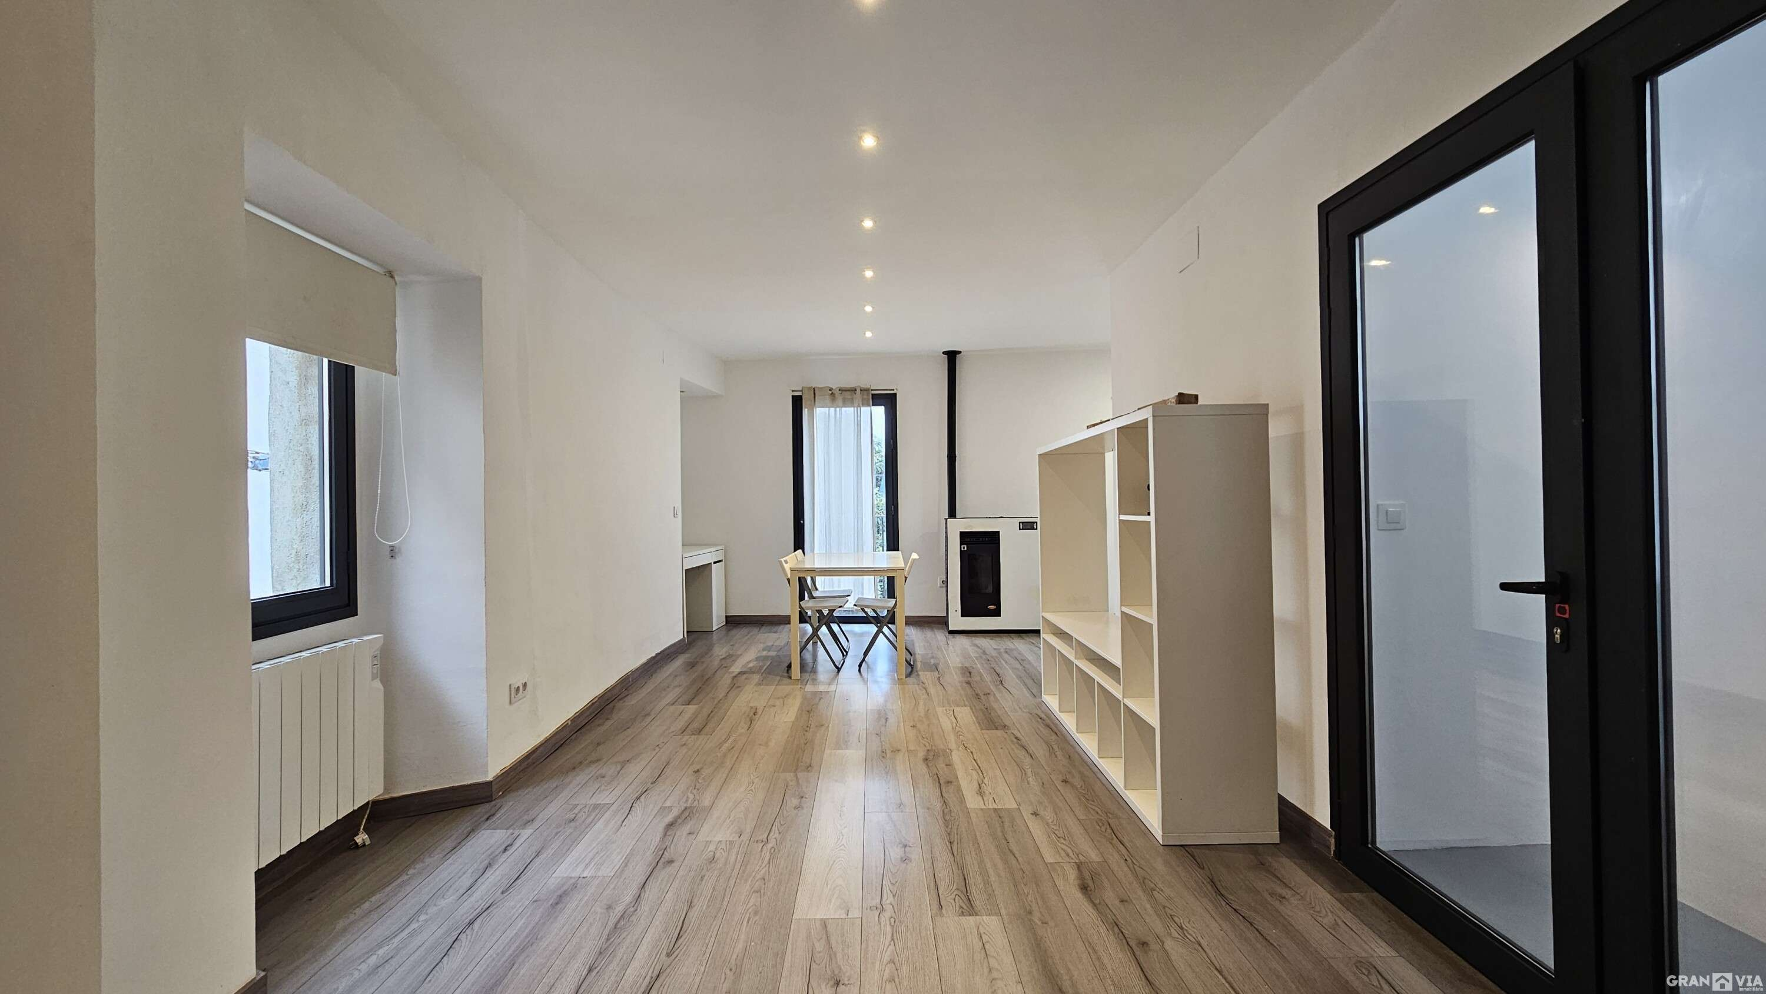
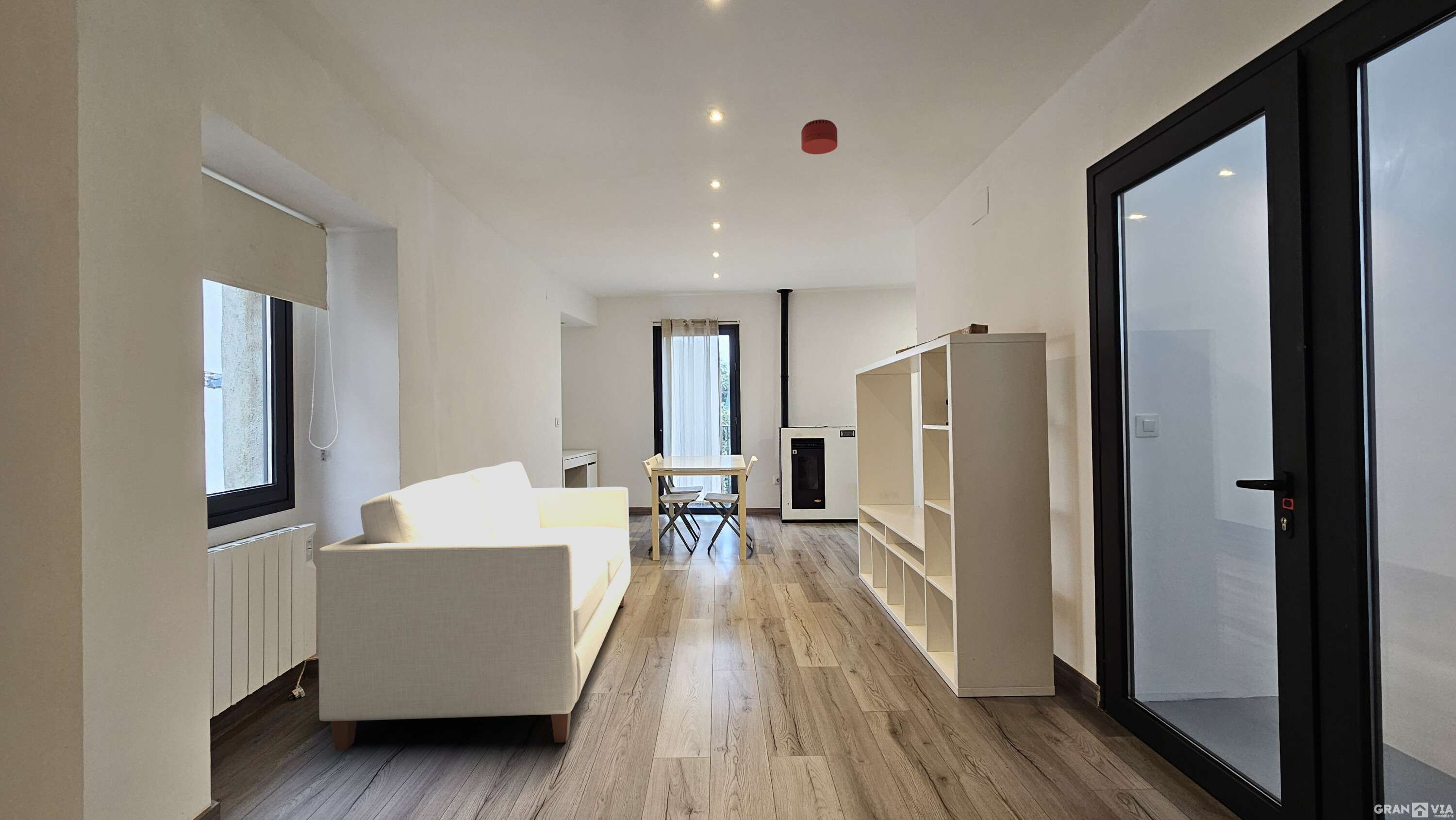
+ smoke detector (819, 136)
+ sofa (519, 564)
